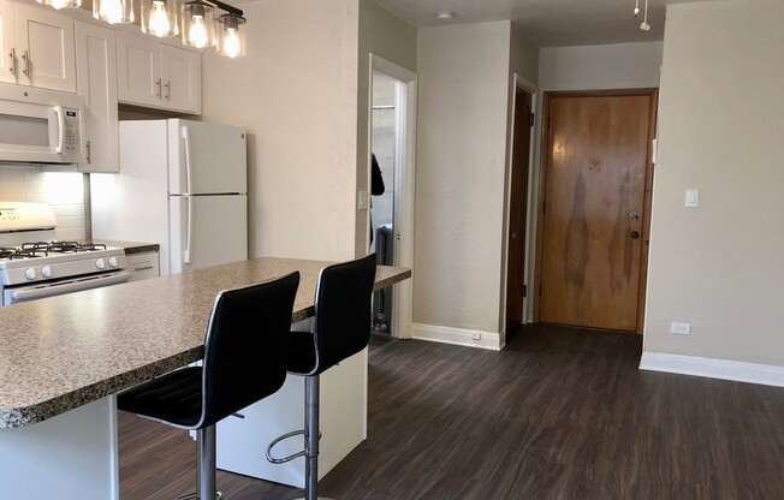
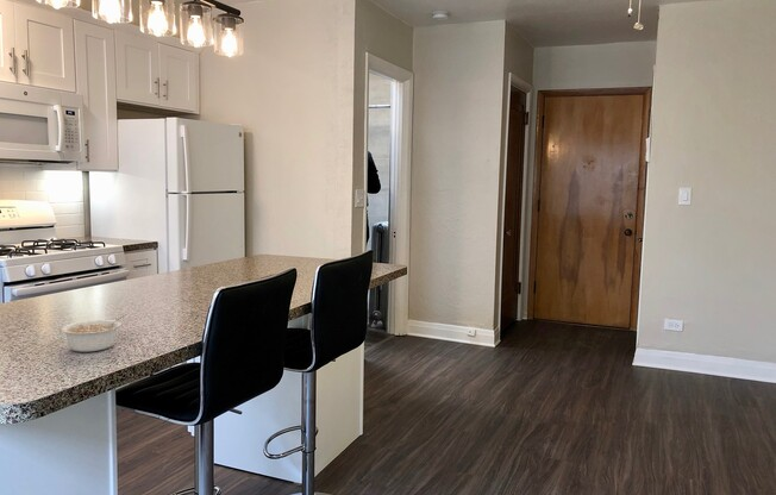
+ legume (93, 333)
